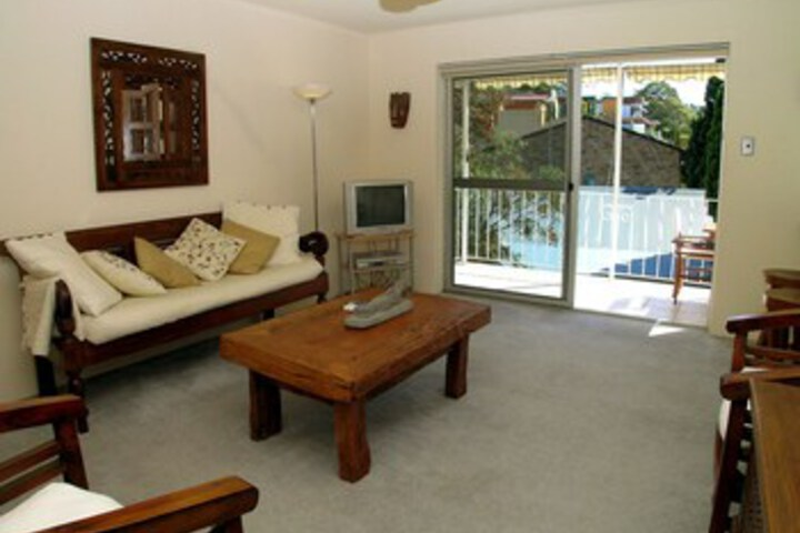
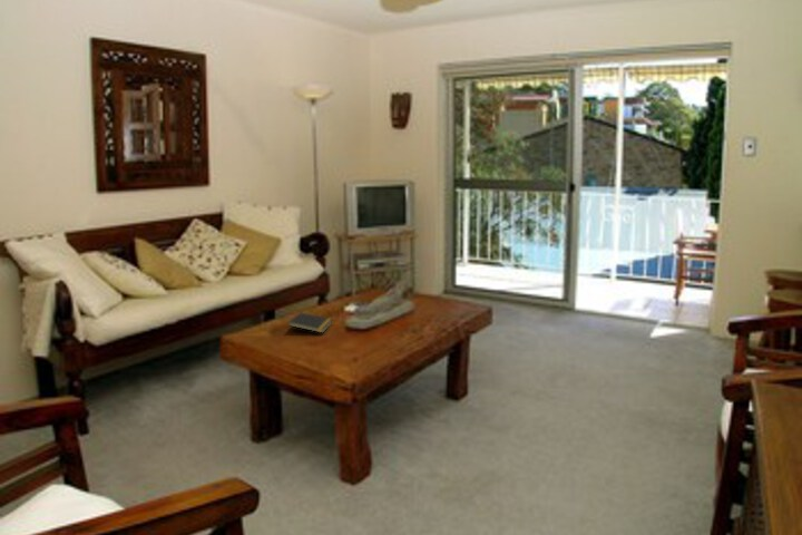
+ notepad (311, 322)
